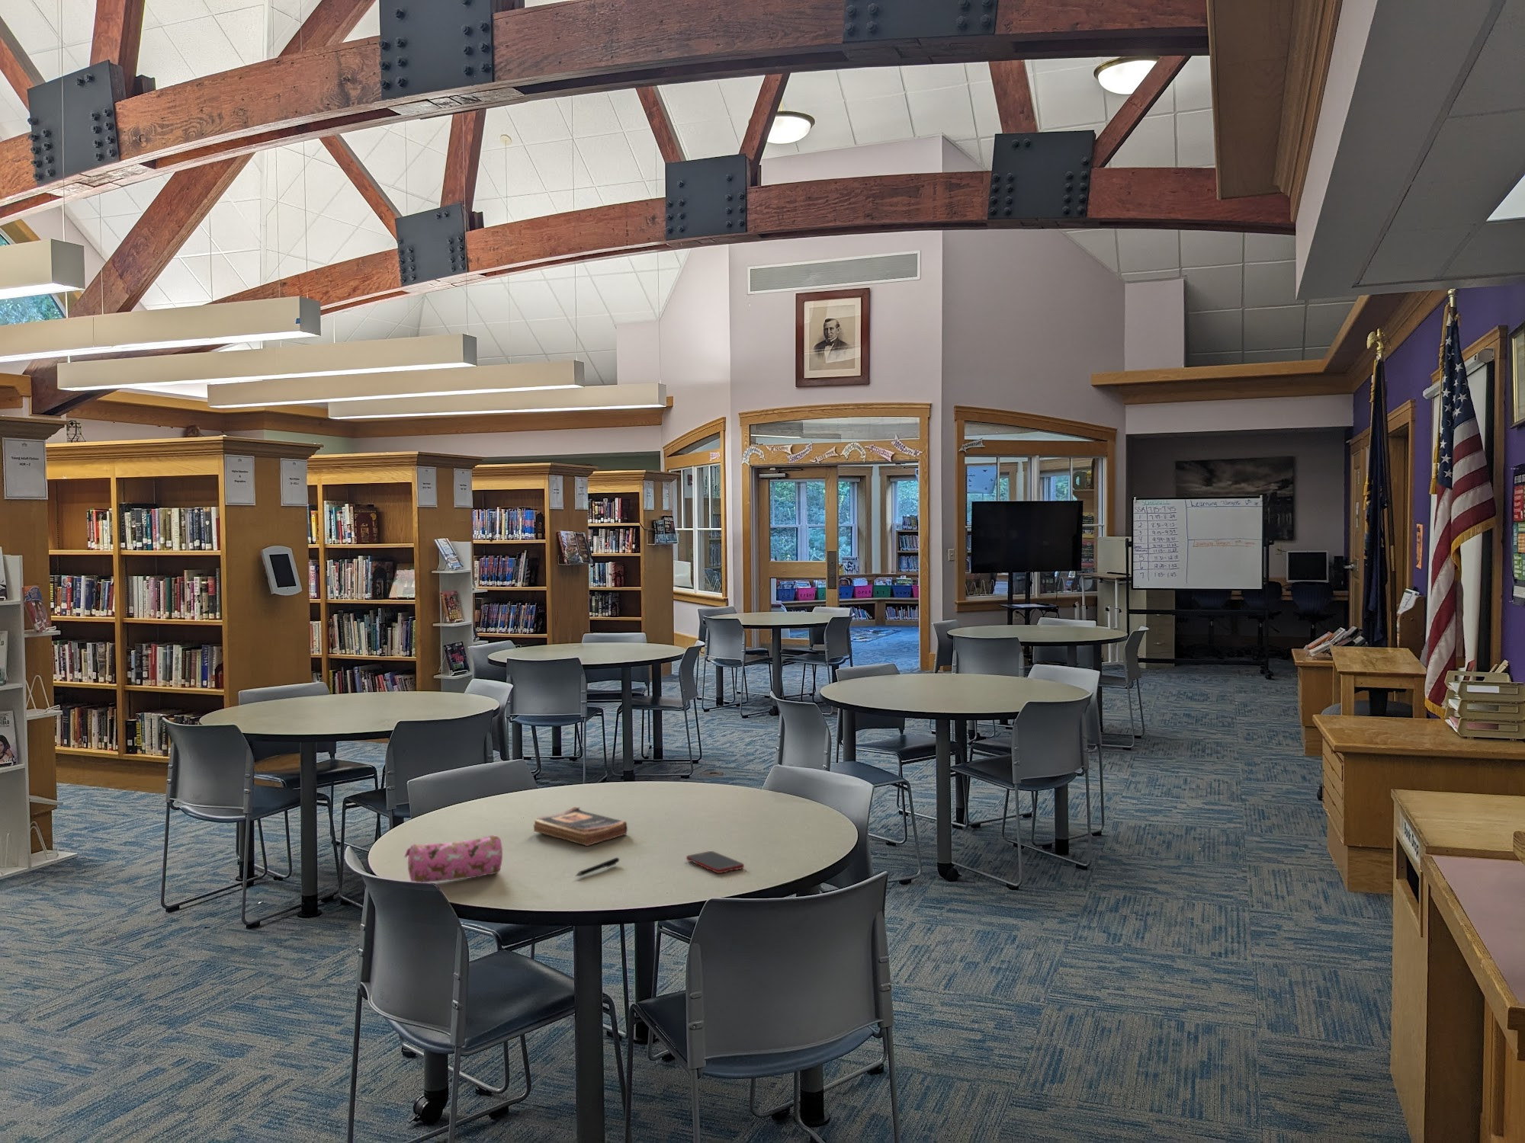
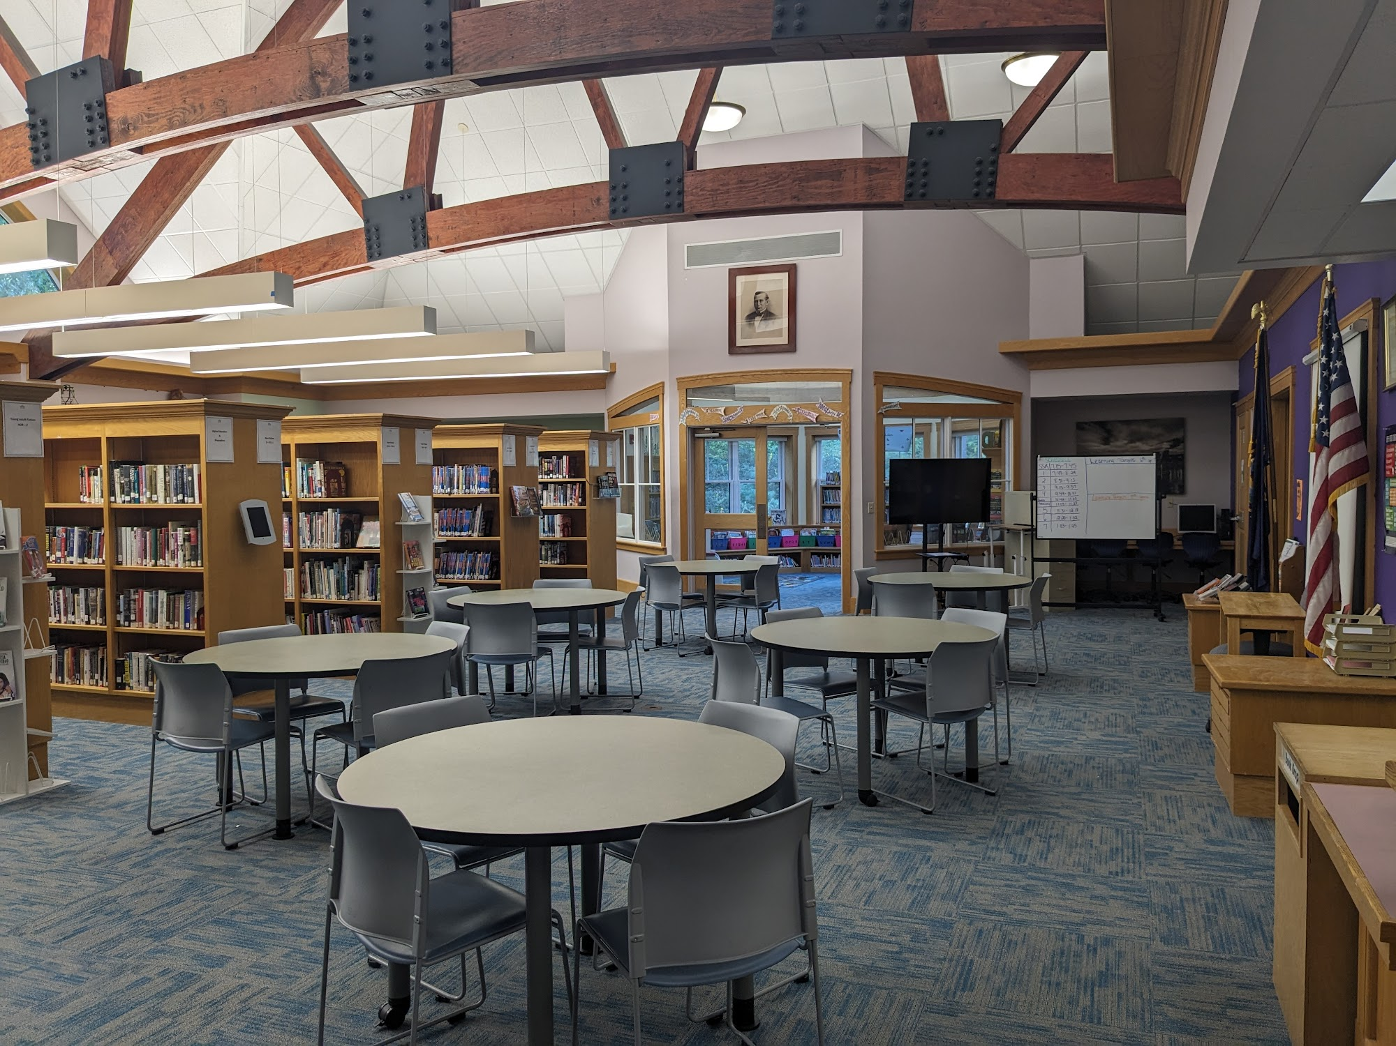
- pencil case (454, 858)
- cell phone (714, 862)
- book (580, 825)
- pen (597, 867)
